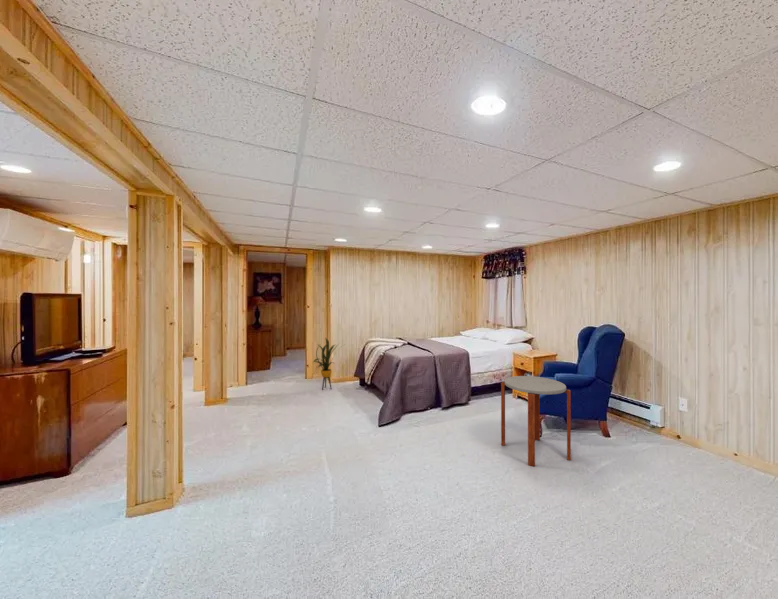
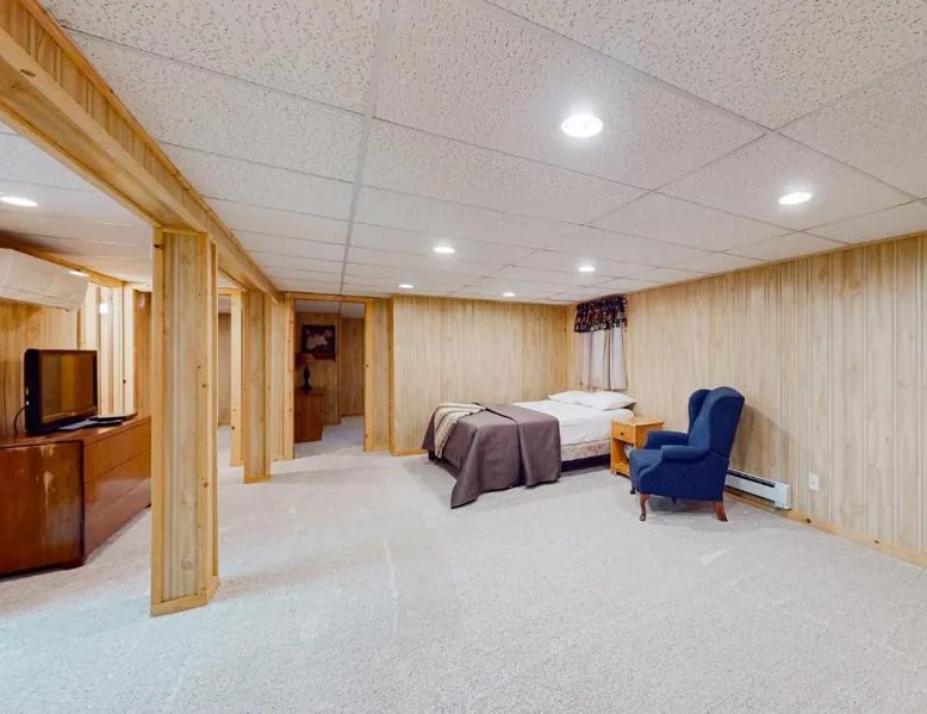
- side table (534, 416)
- house plant (328, 363)
